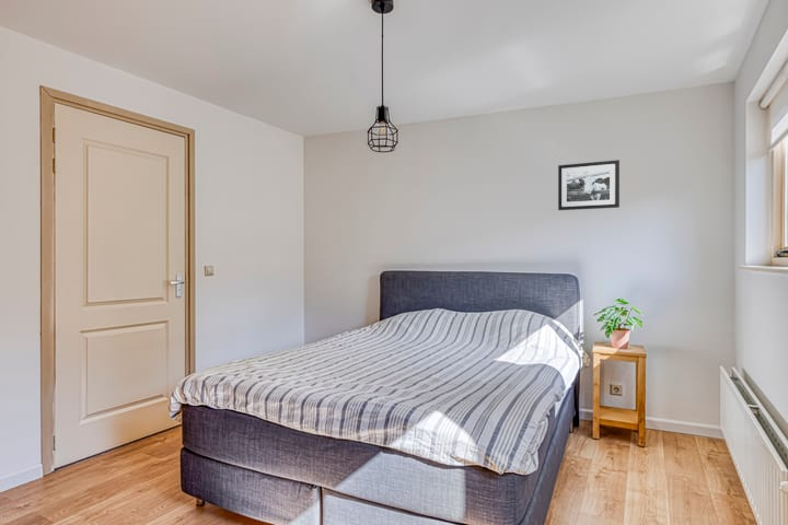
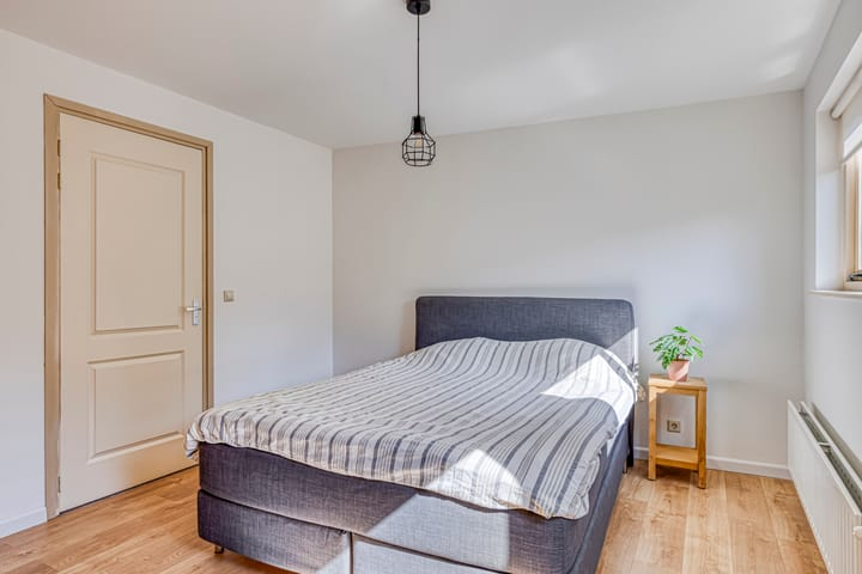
- picture frame (588, 185)
